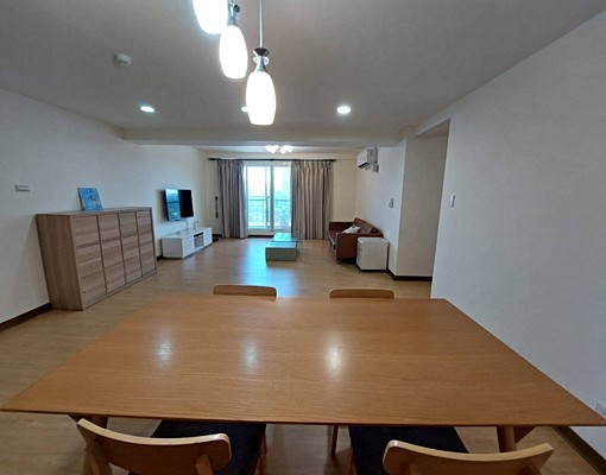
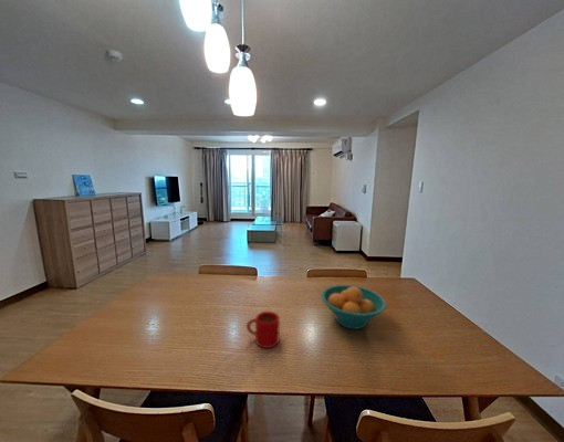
+ fruit bowl (352, 304)
+ mug (262, 328)
